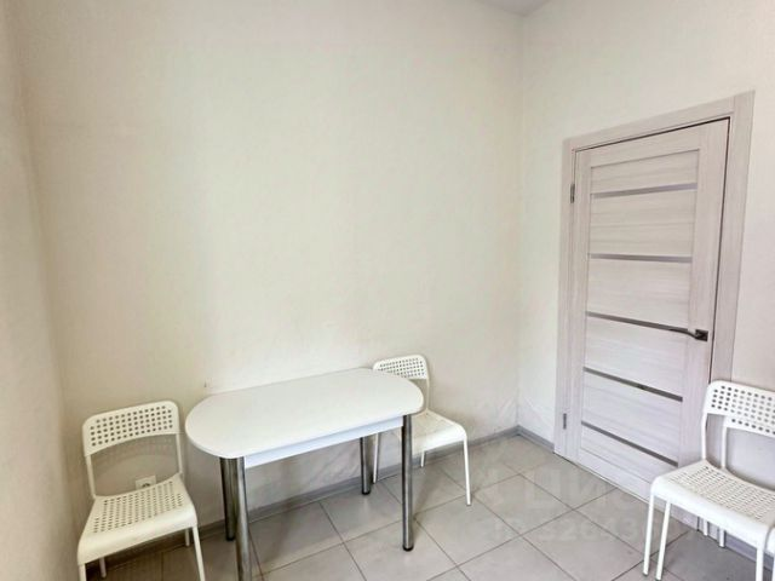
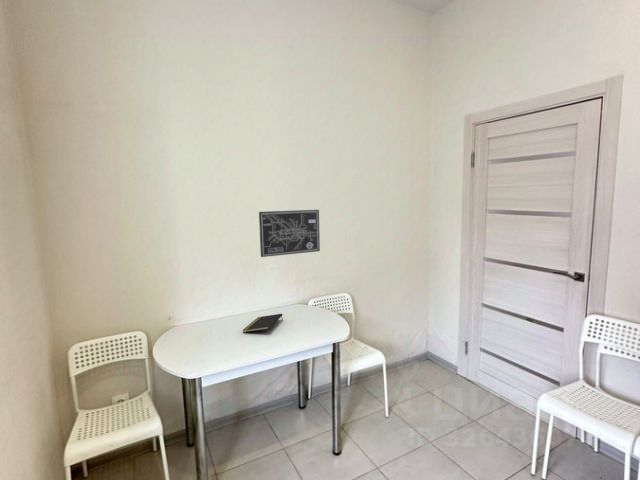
+ notepad (263, 322)
+ wall art (290, 232)
